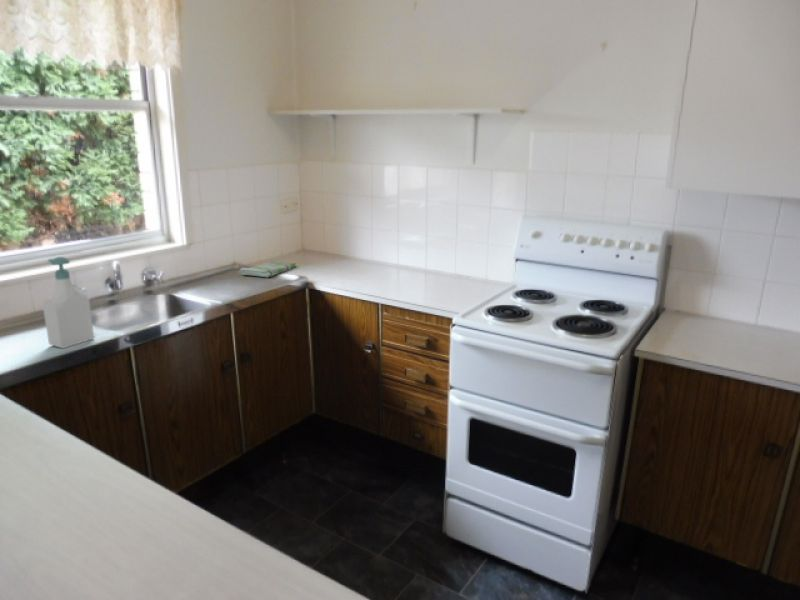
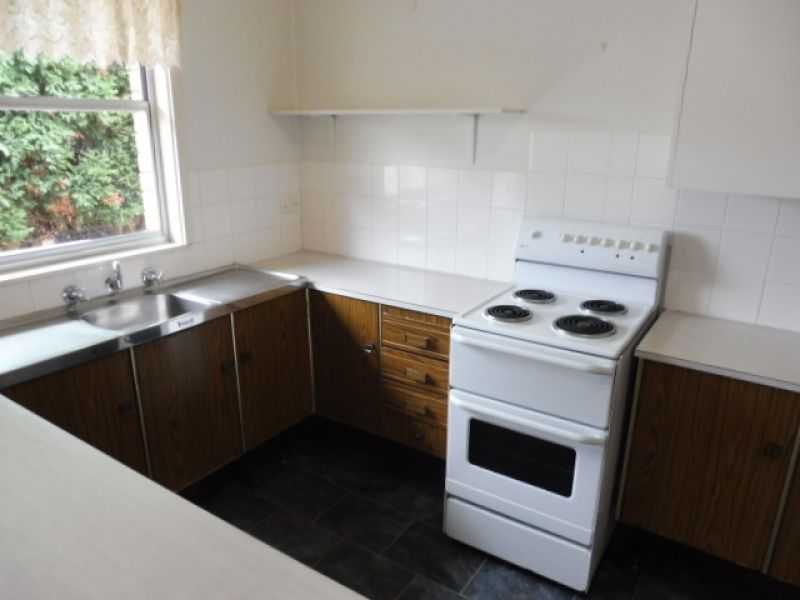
- soap bottle (64, 299)
- dish towel (268, 267)
